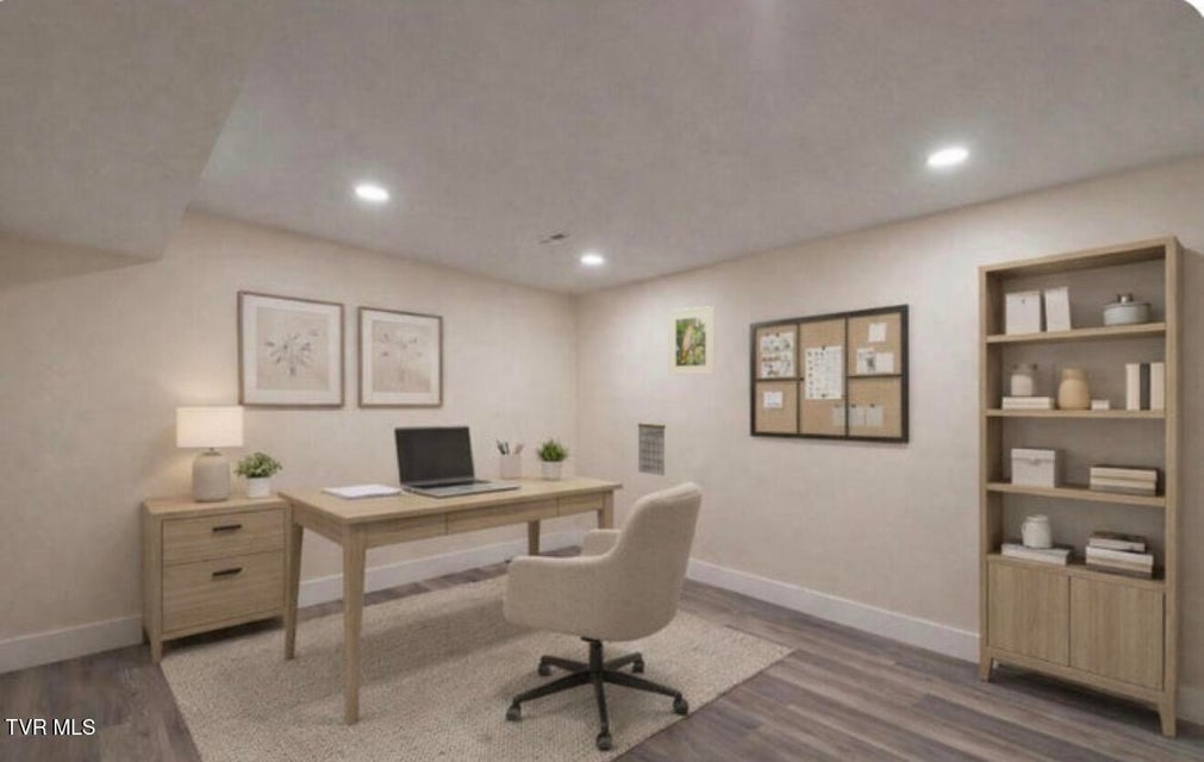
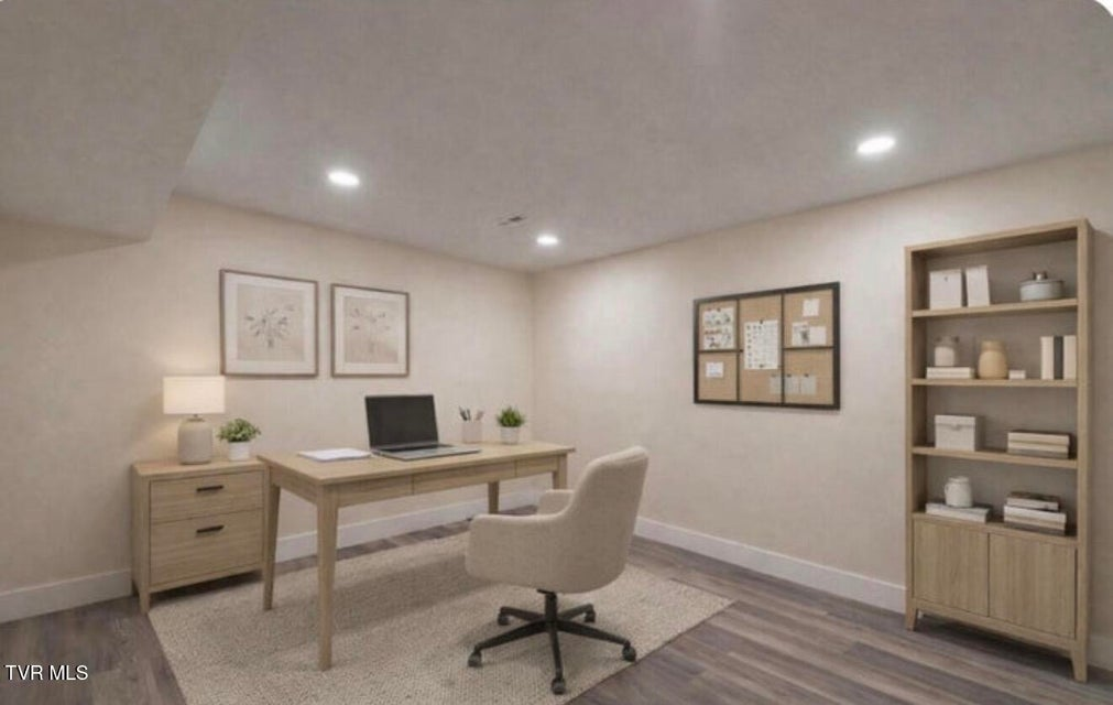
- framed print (691, 342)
- calendar (651, 443)
